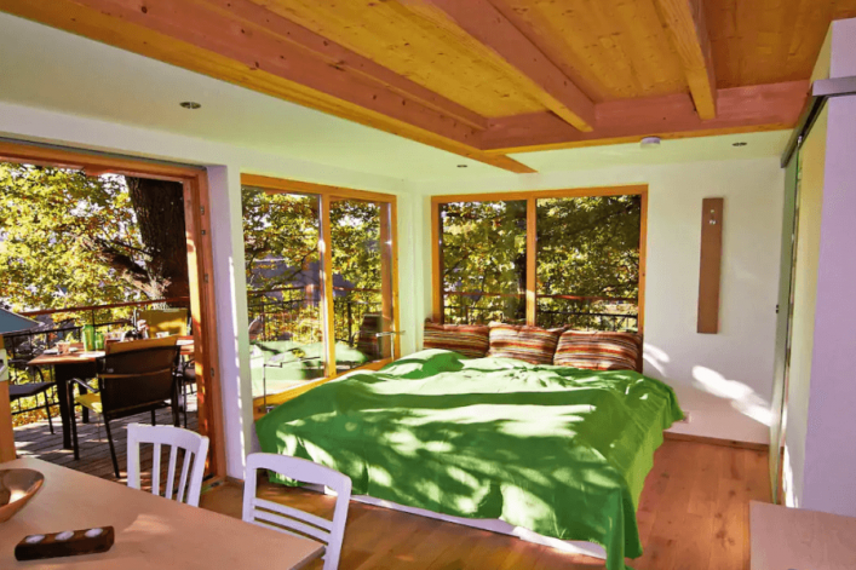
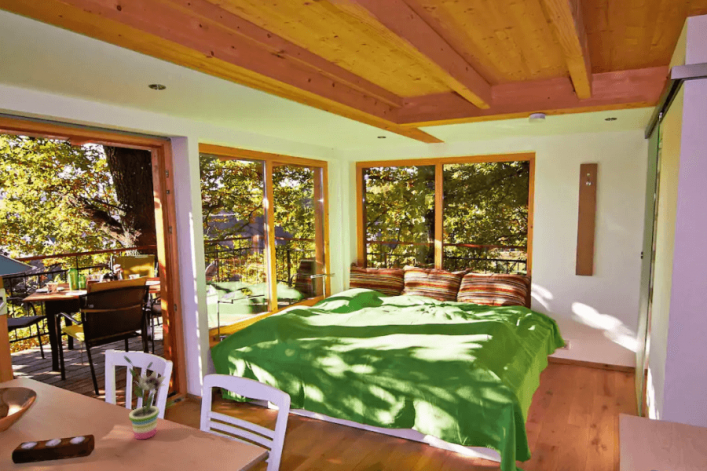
+ potted plant (150, 394)
